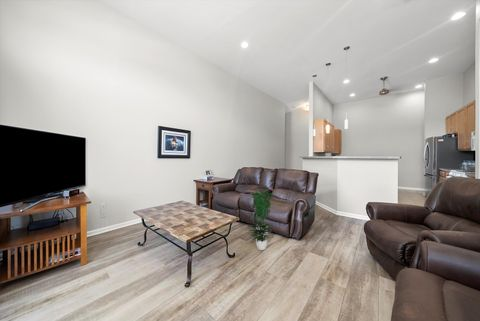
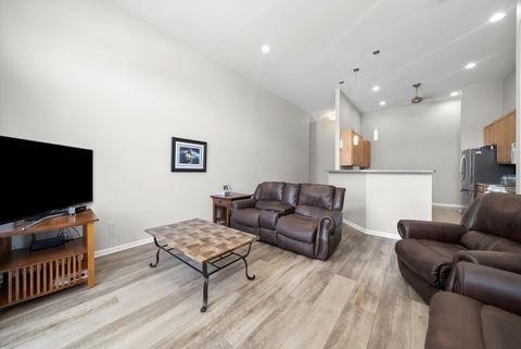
- potted plant (261, 215)
